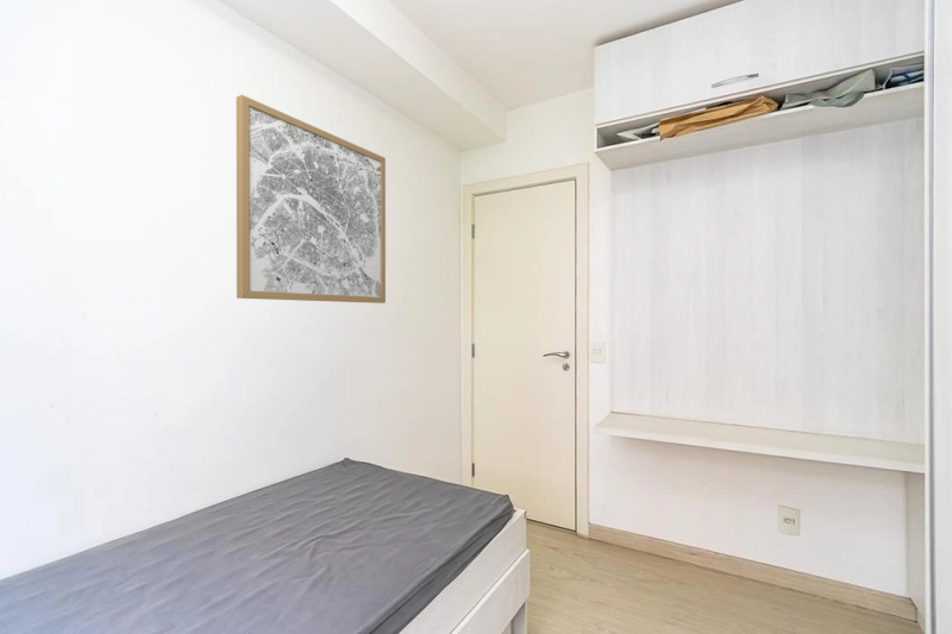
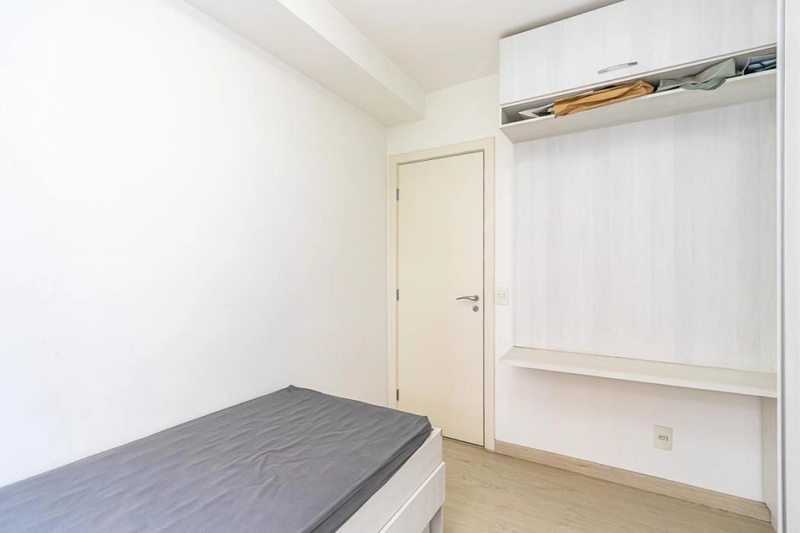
- wall art (322, 216)
